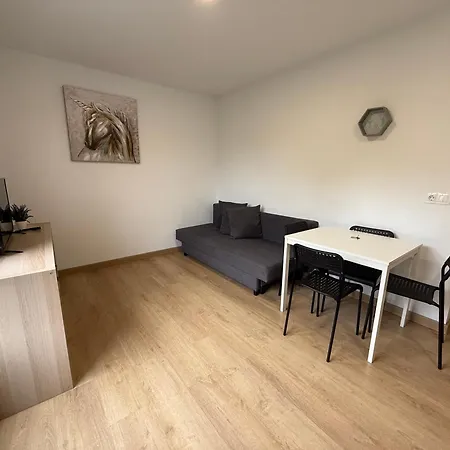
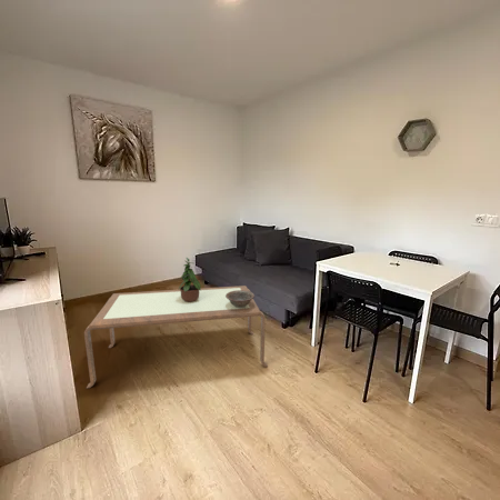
+ decorative bowl (240, 300)
+ coffee table (182, 321)
+ potted plant (189, 278)
